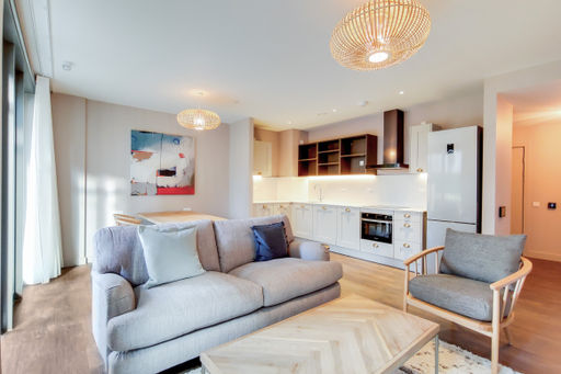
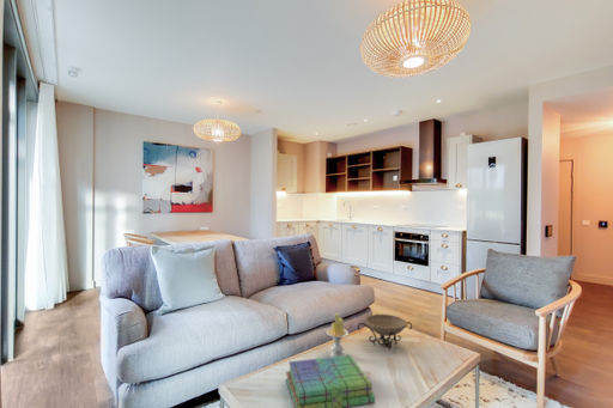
+ decorative bowl (384, 333)
+ candle (336, 334)
+ stack of books (327, 382)
